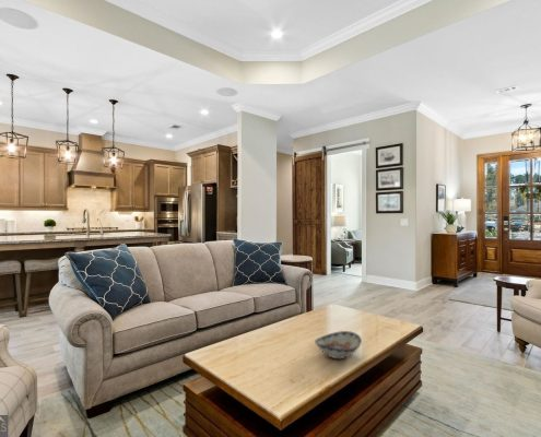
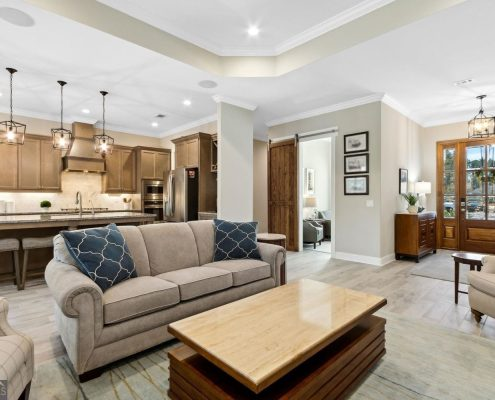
- decorative bowl (338, 346)
